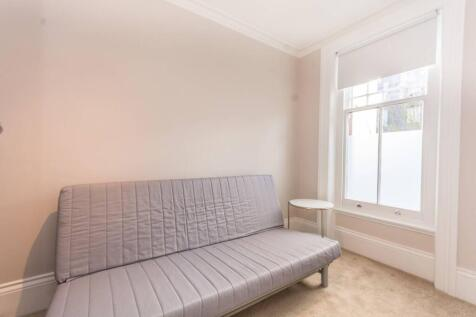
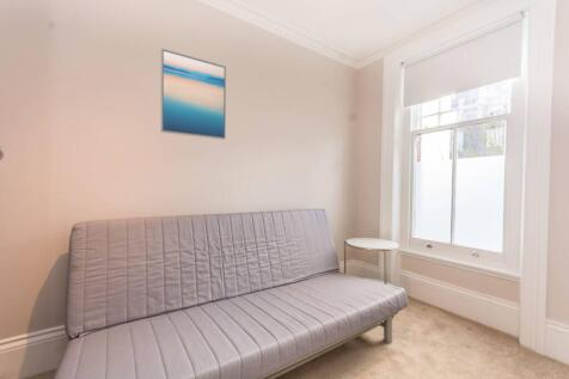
+ wall art (195, 97)
